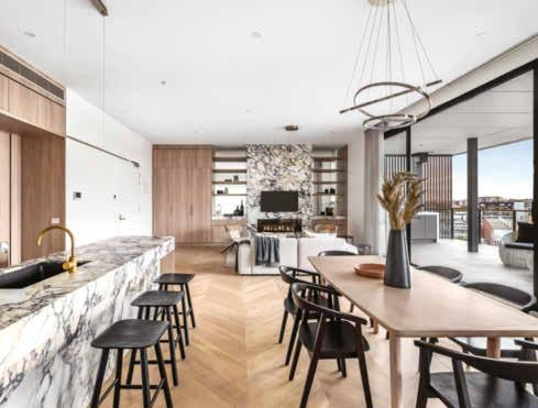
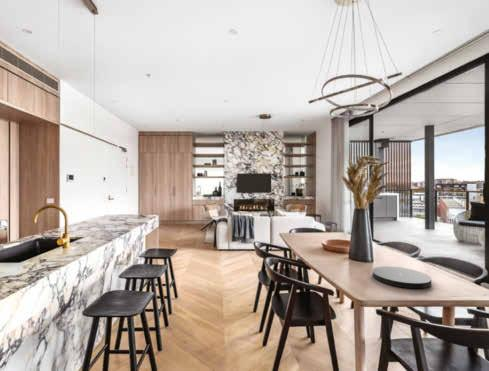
+ plate (400, 276)
